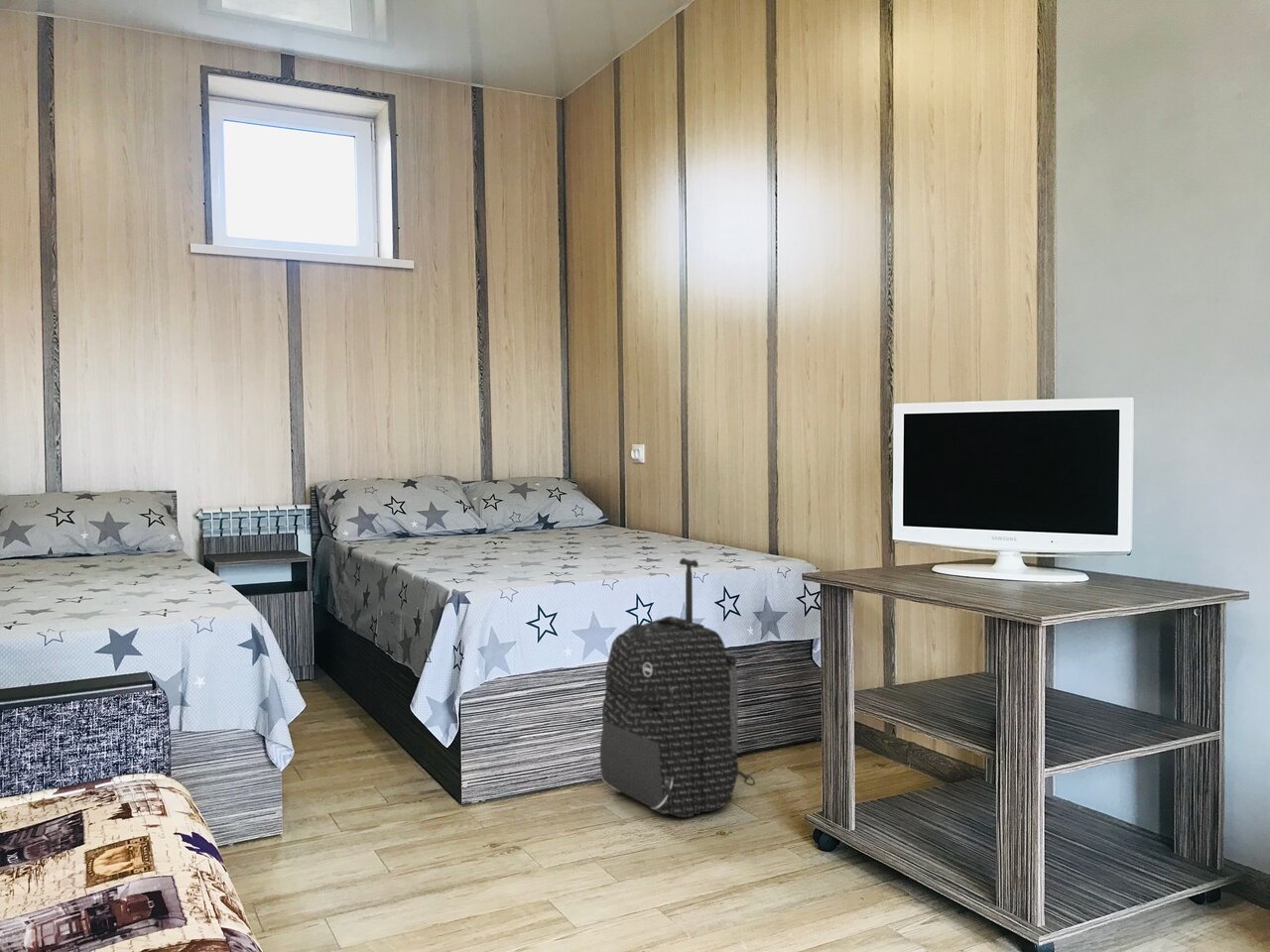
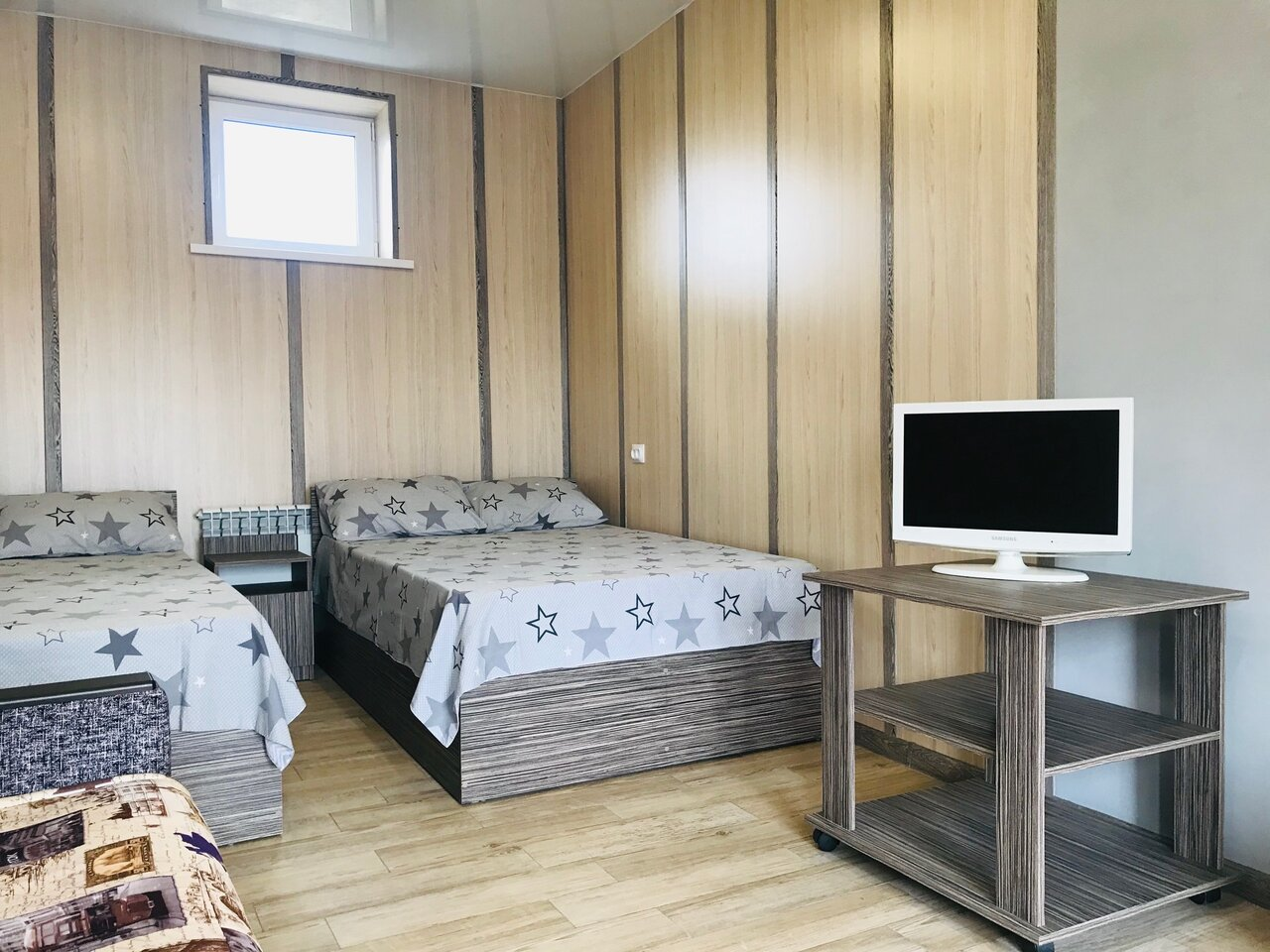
- suitcase (666, 680)
